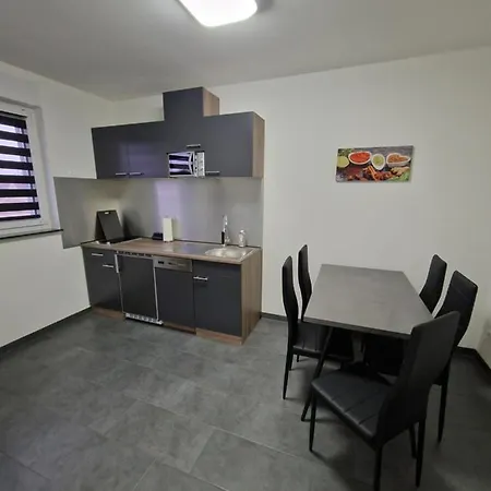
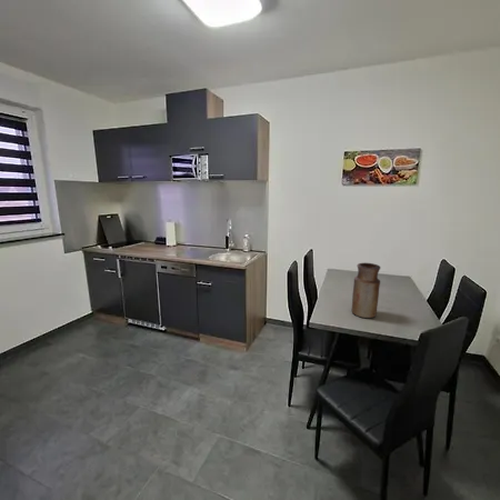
+ vase (366, 289)
